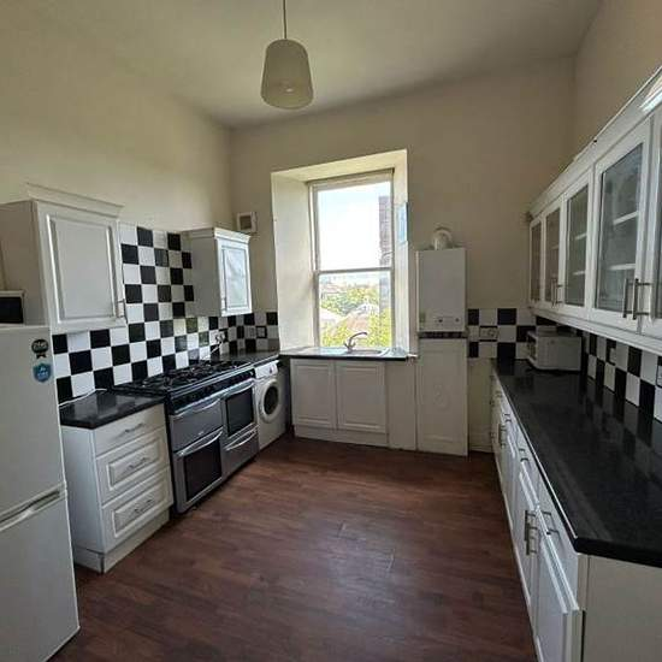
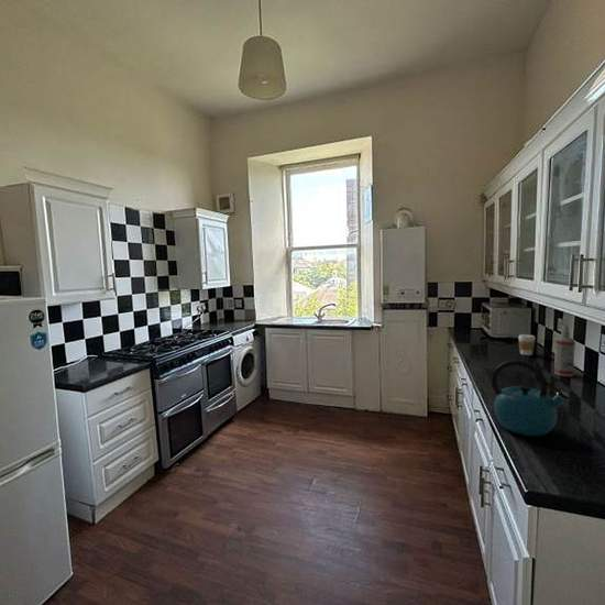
+ kettle (528, 395)
+ spray bottle (564, 350)
+ coffee cup (526, 344)
